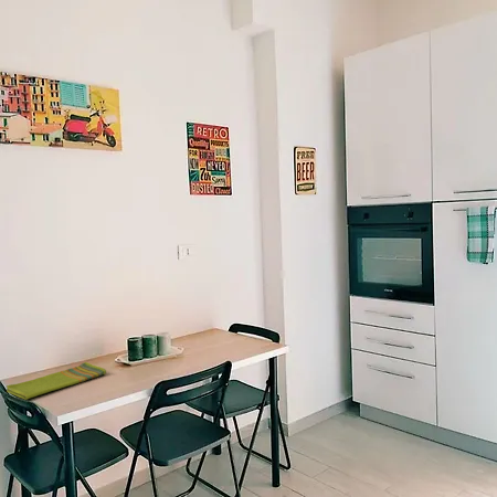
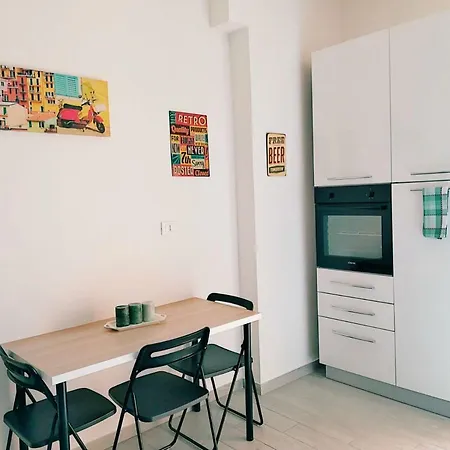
- dish towel (59, 379)
